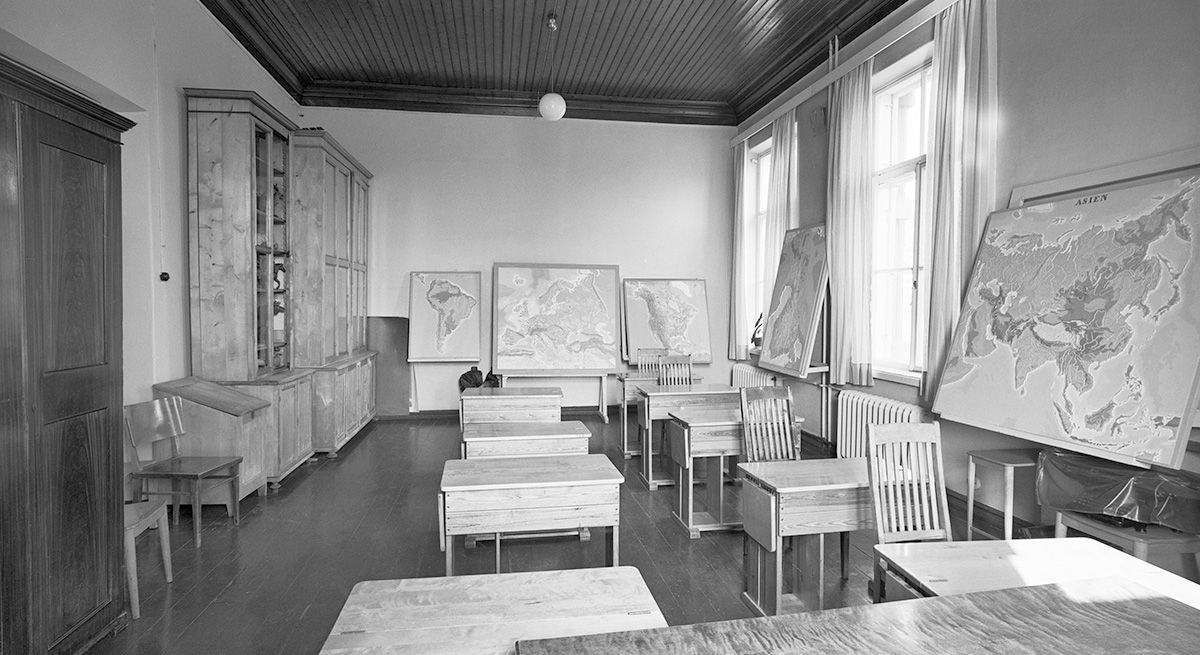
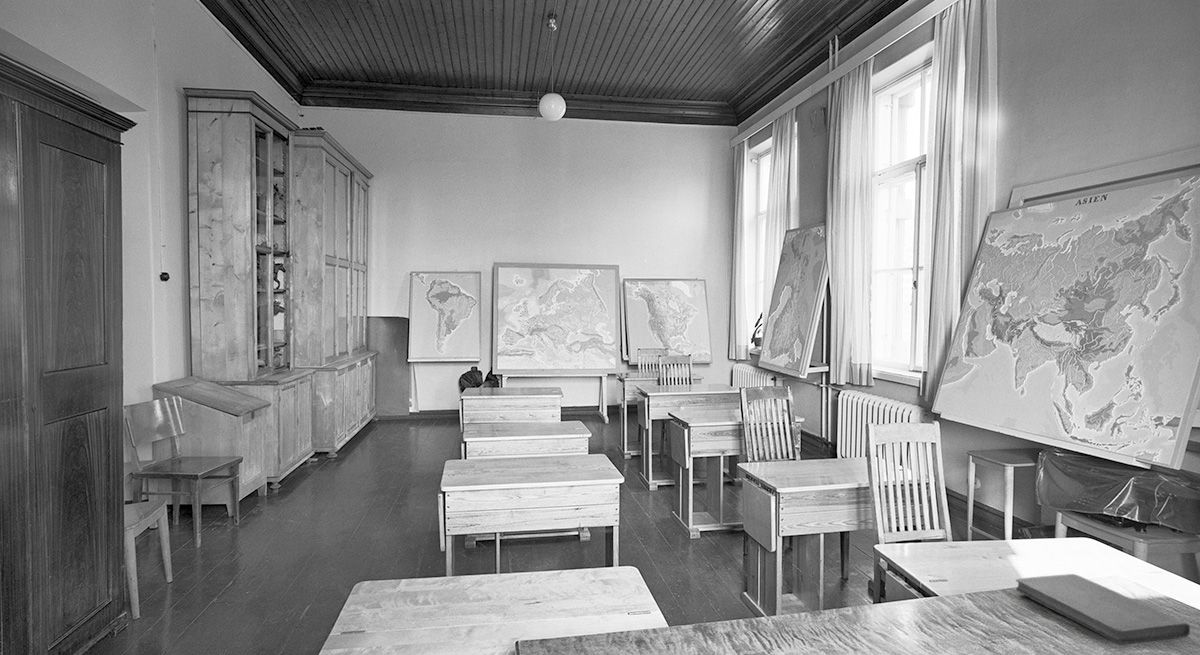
+ notebook (1095, 605)
